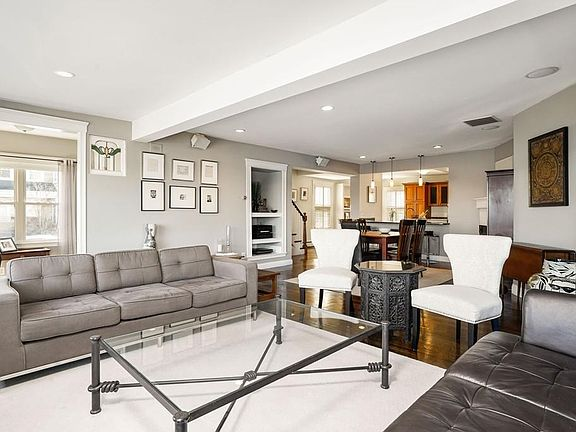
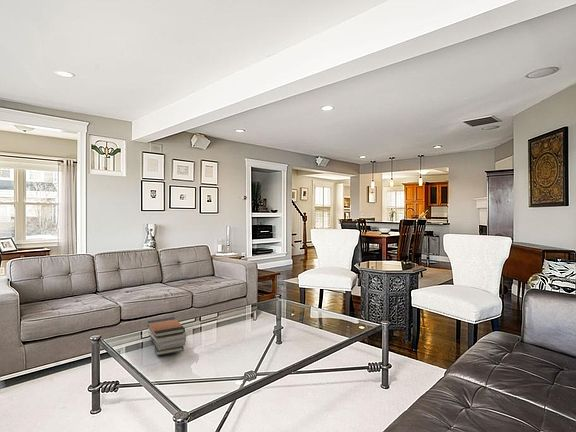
+ book stack (166, 335)
